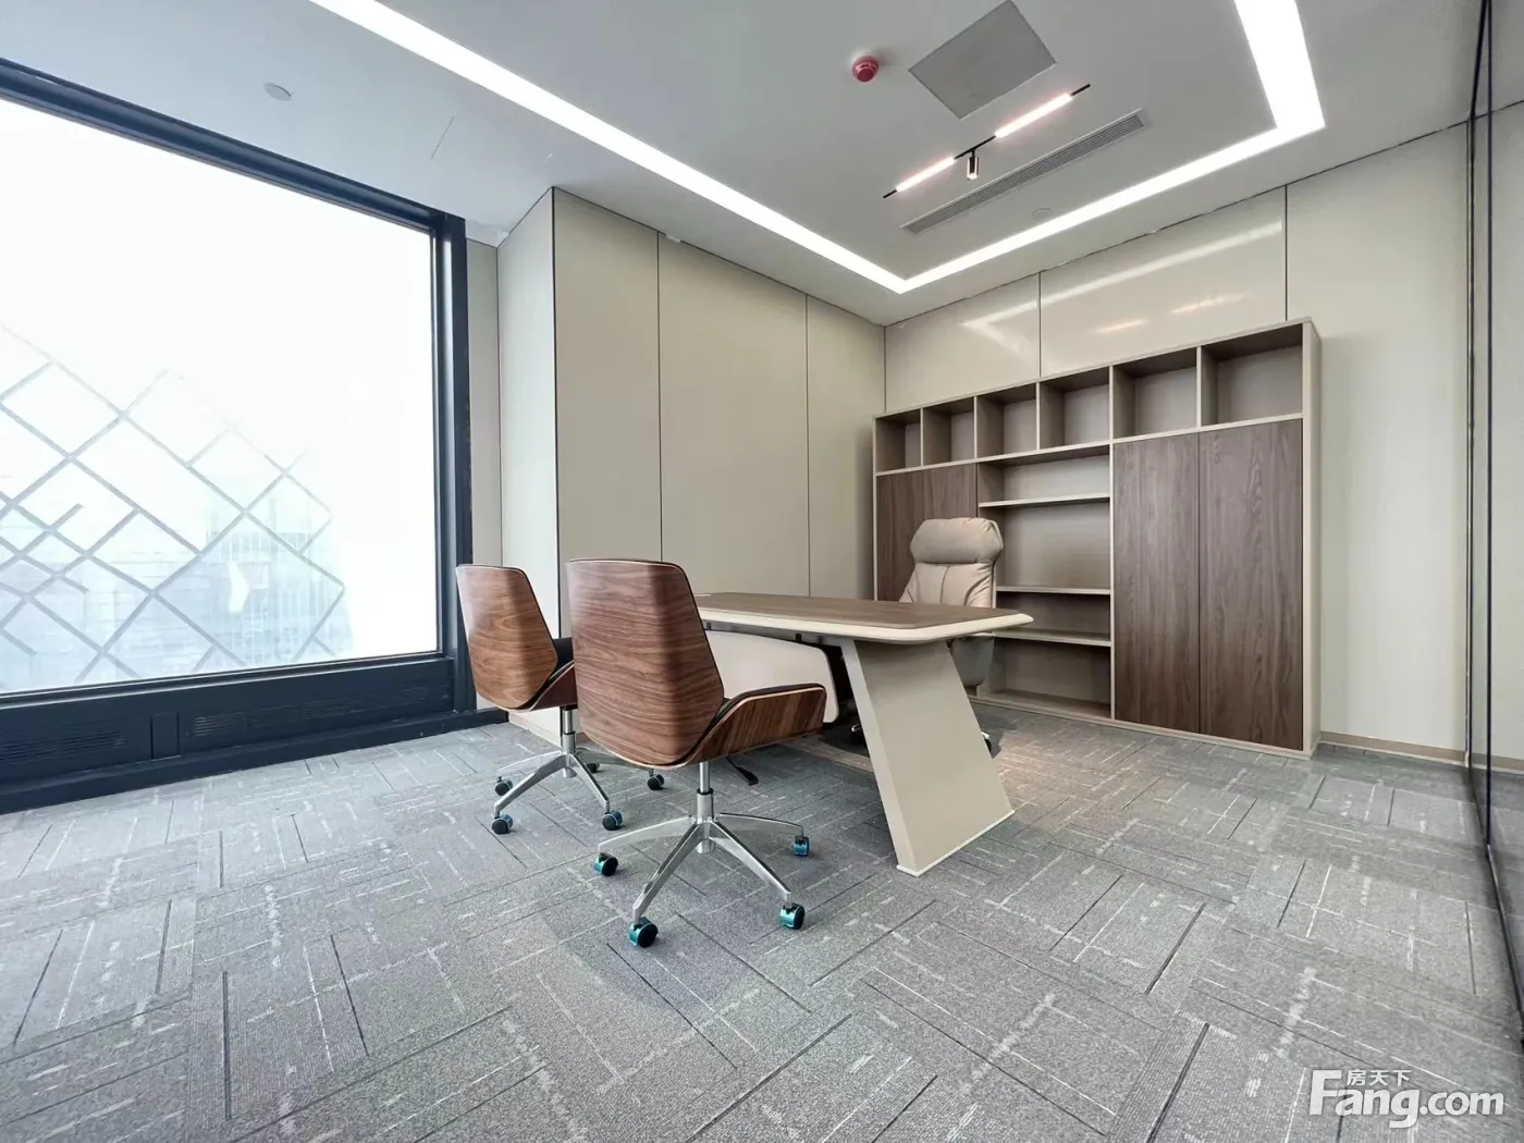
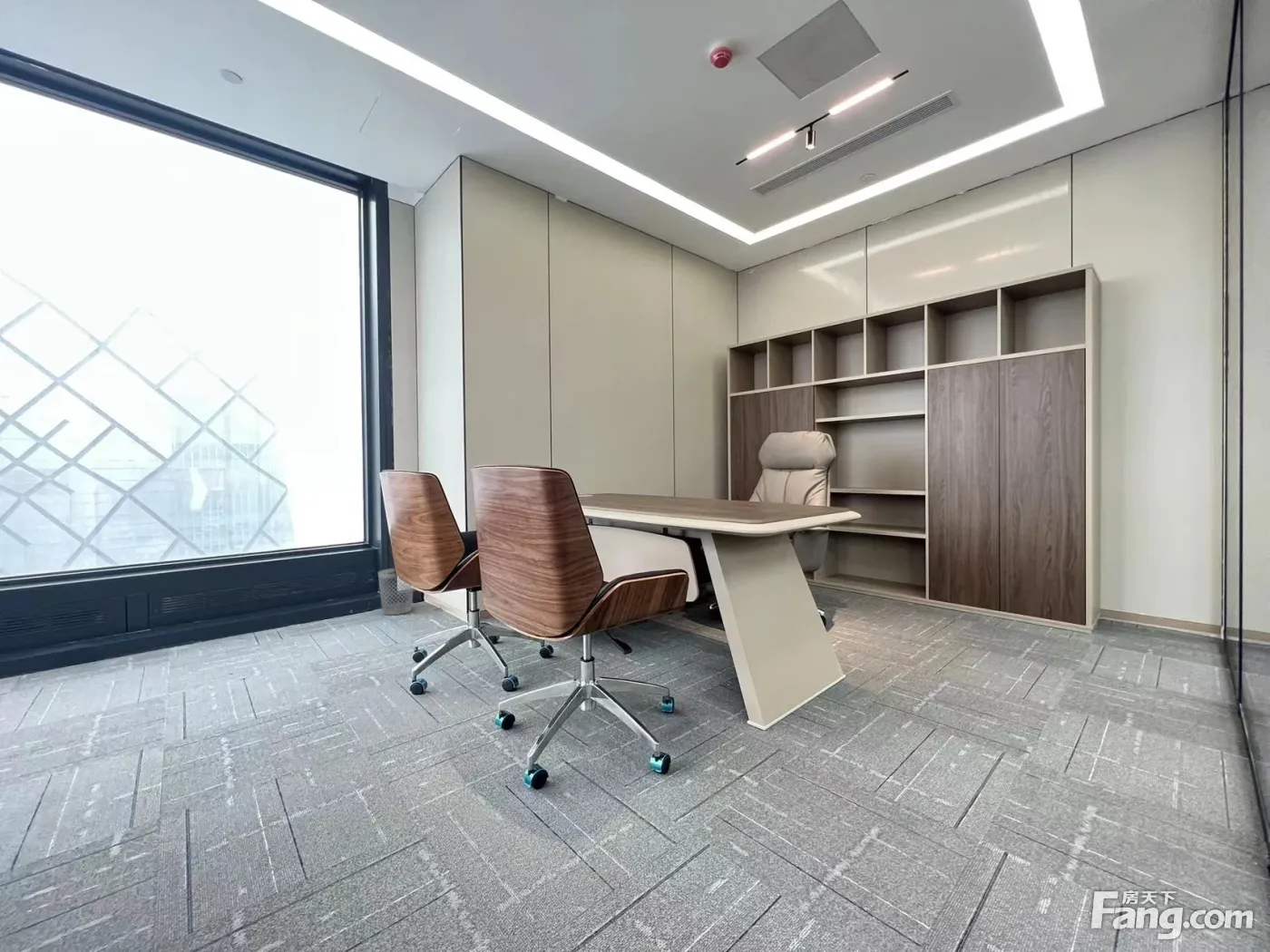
+ wastebasket (396, 590)
